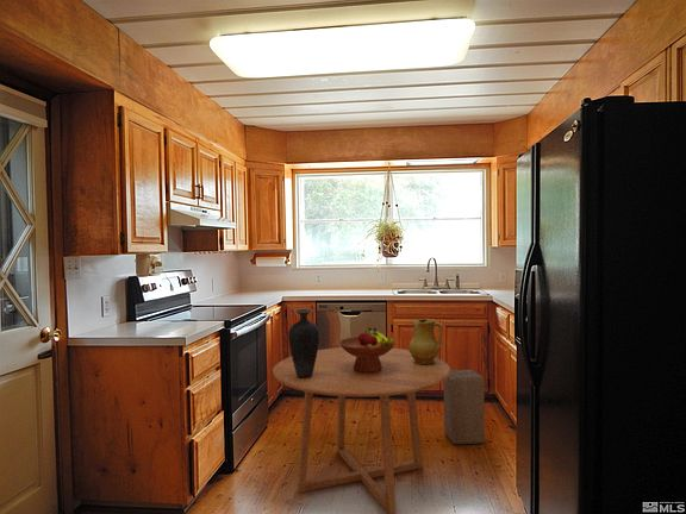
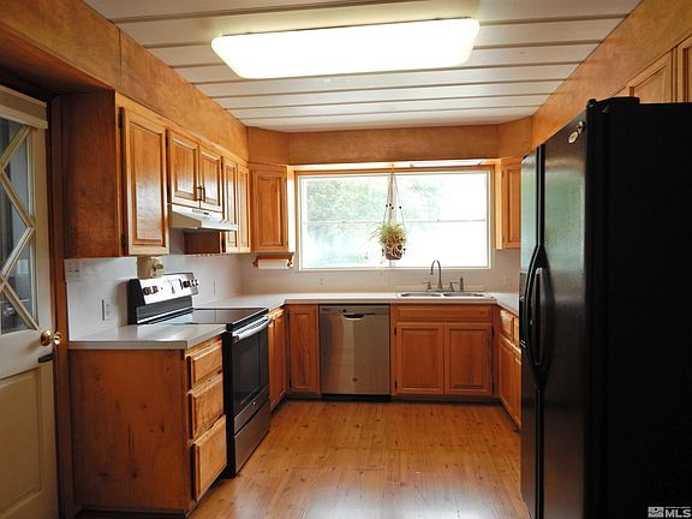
- fruit bowl (367, 350)
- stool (463, 406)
- vase (304, 343)
- dining table (344, 421)
- pitcher (424, 340)
